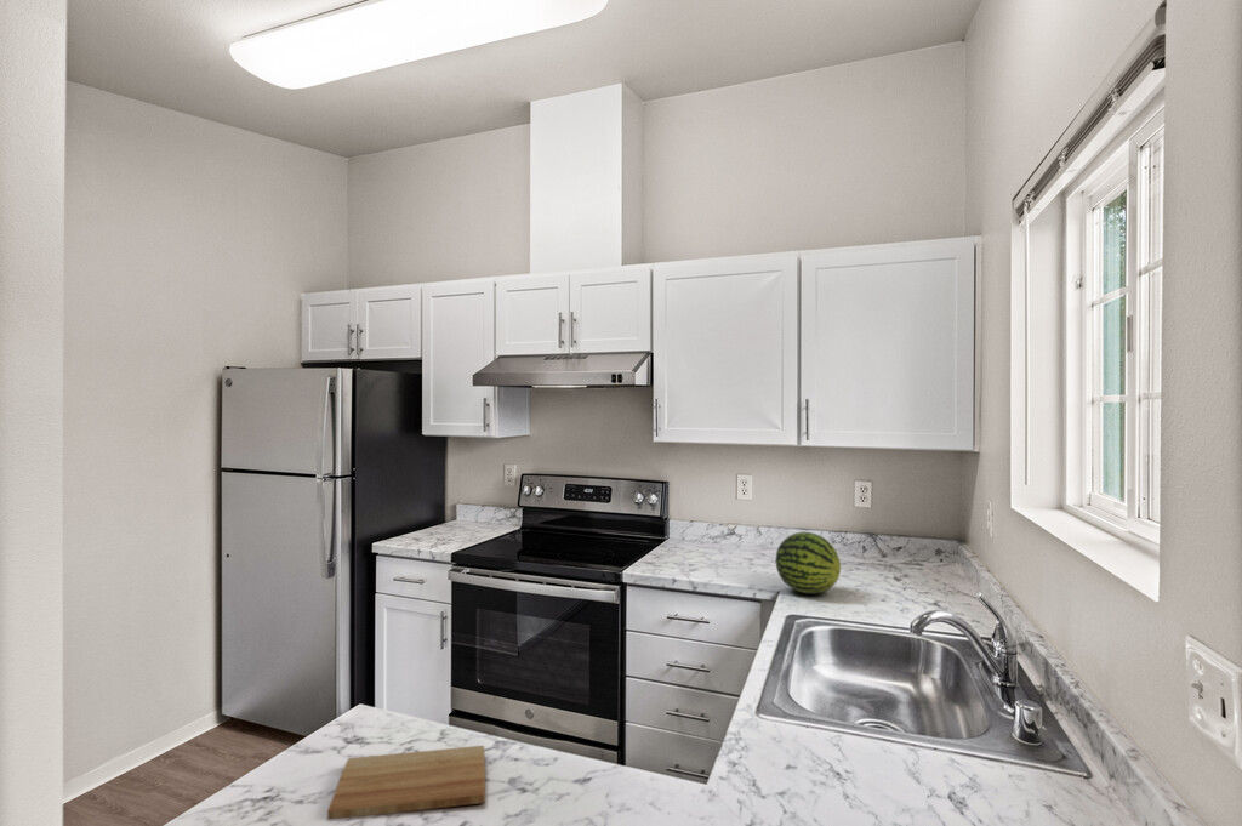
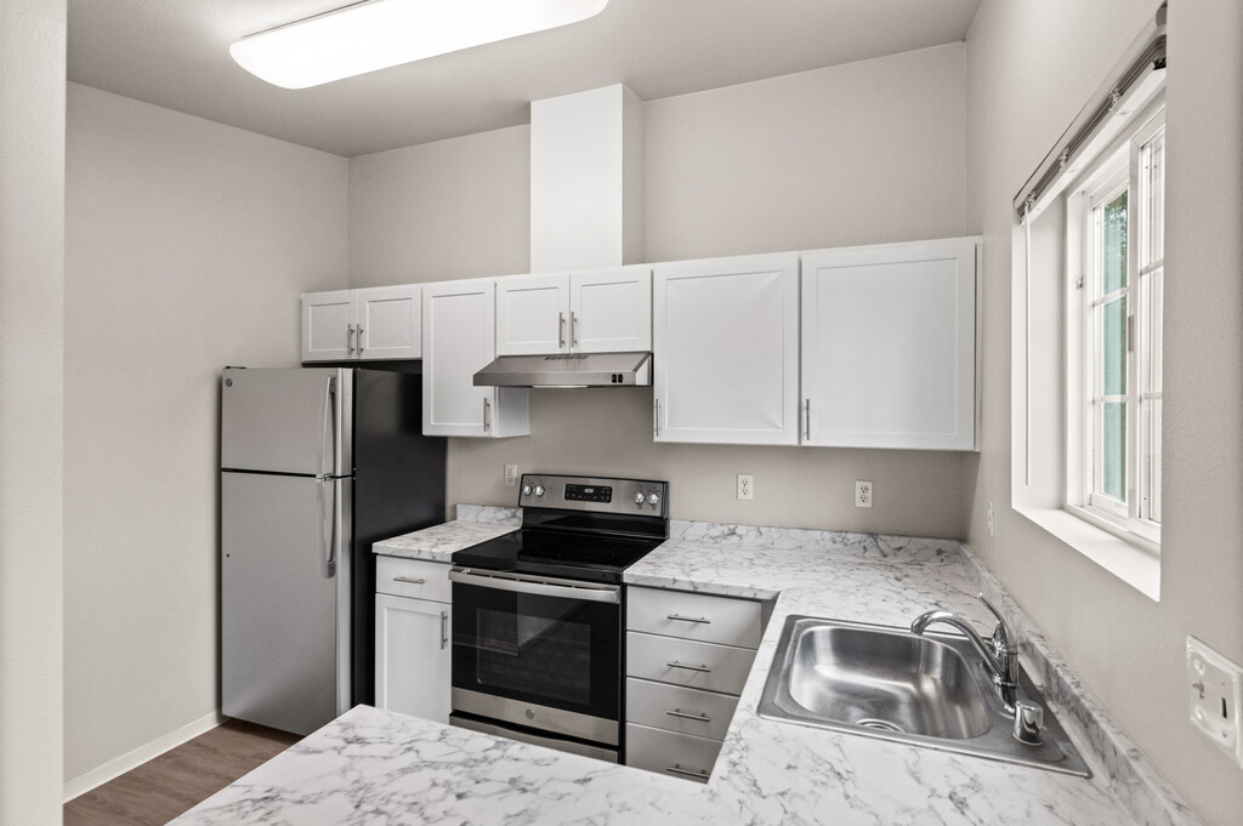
- cutting board (412, 779)
- fruit (807, 562)
